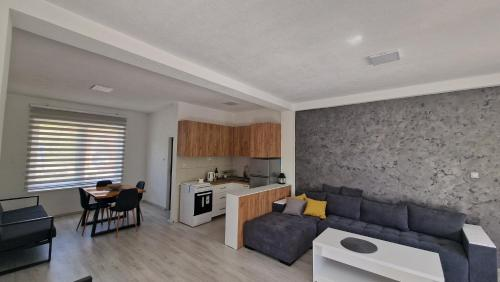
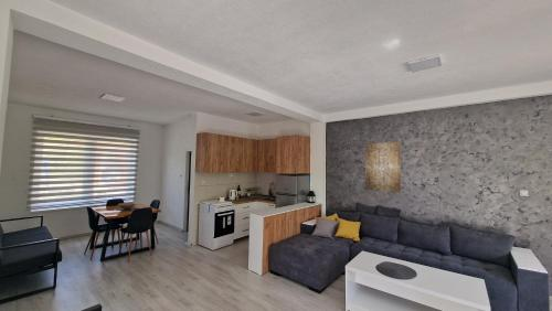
+ wall art (382, 167)
